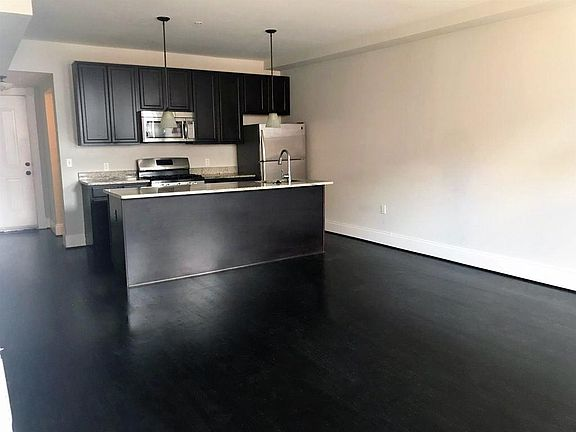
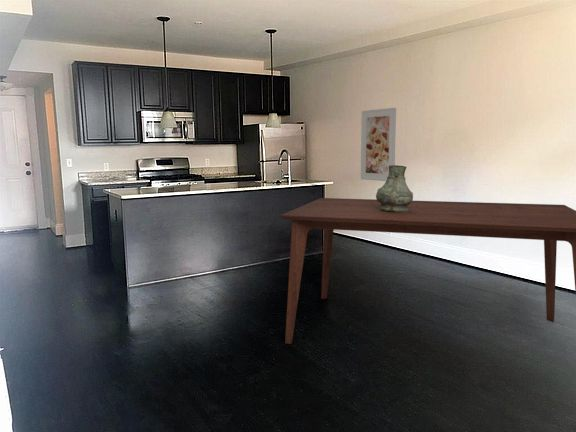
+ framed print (377, 145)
+ vase (394, 187)
+ dining table (433, 234)
